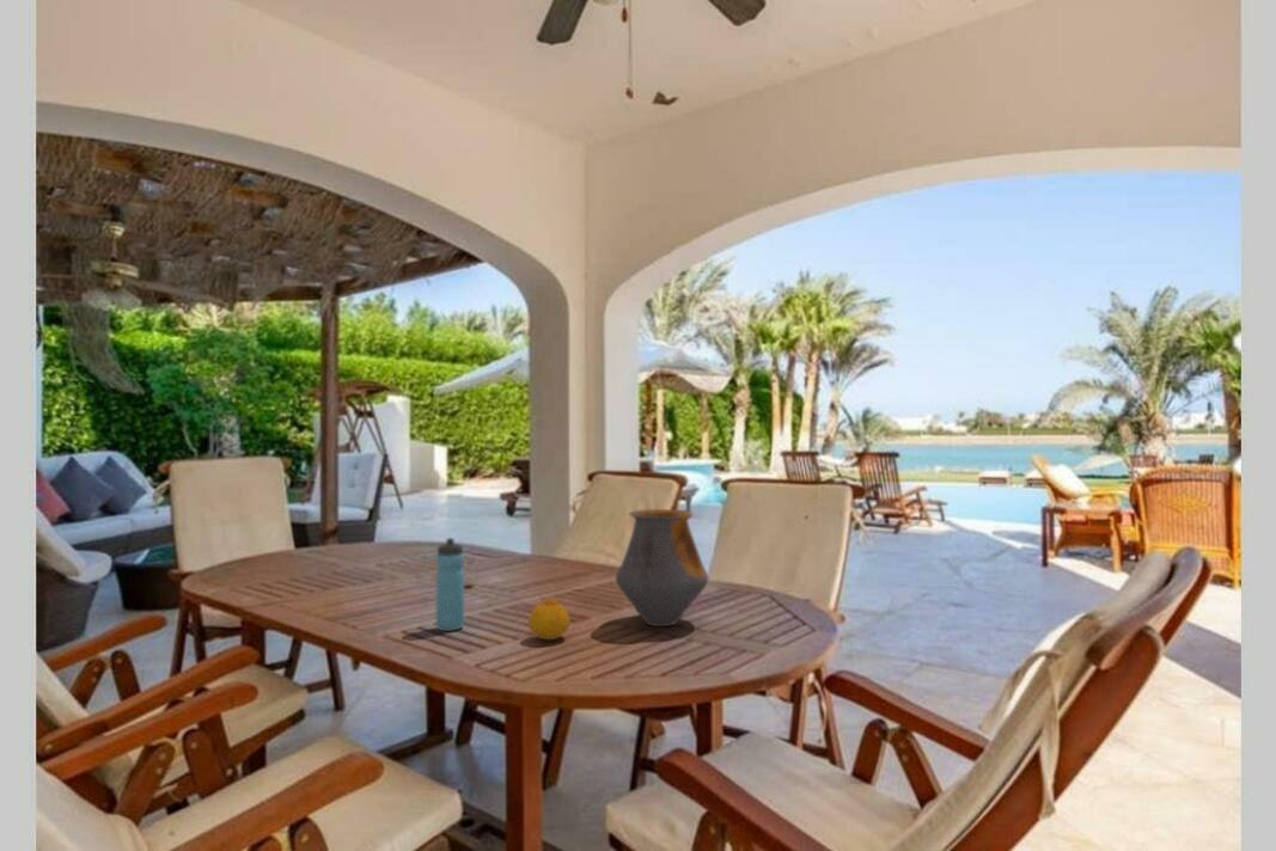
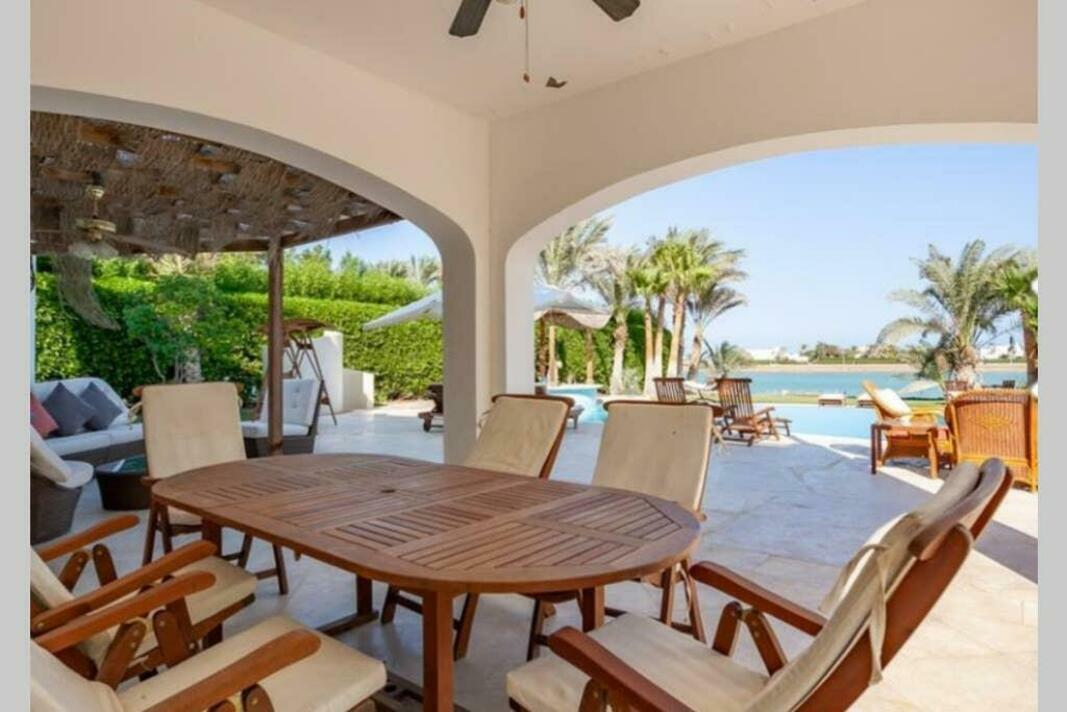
- vase (661, 568)
- fruit (549, 618)
- water bottle (450, 582)
